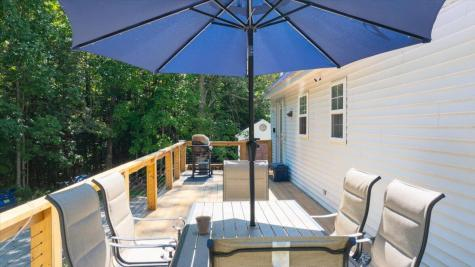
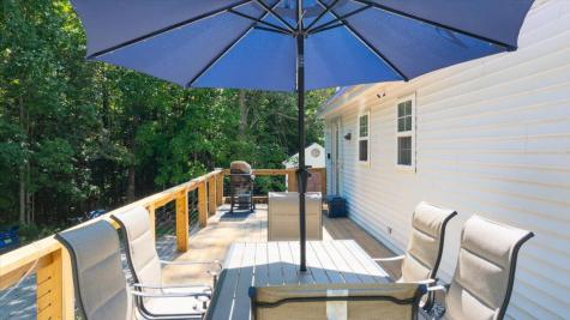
- cup (203, 225)
